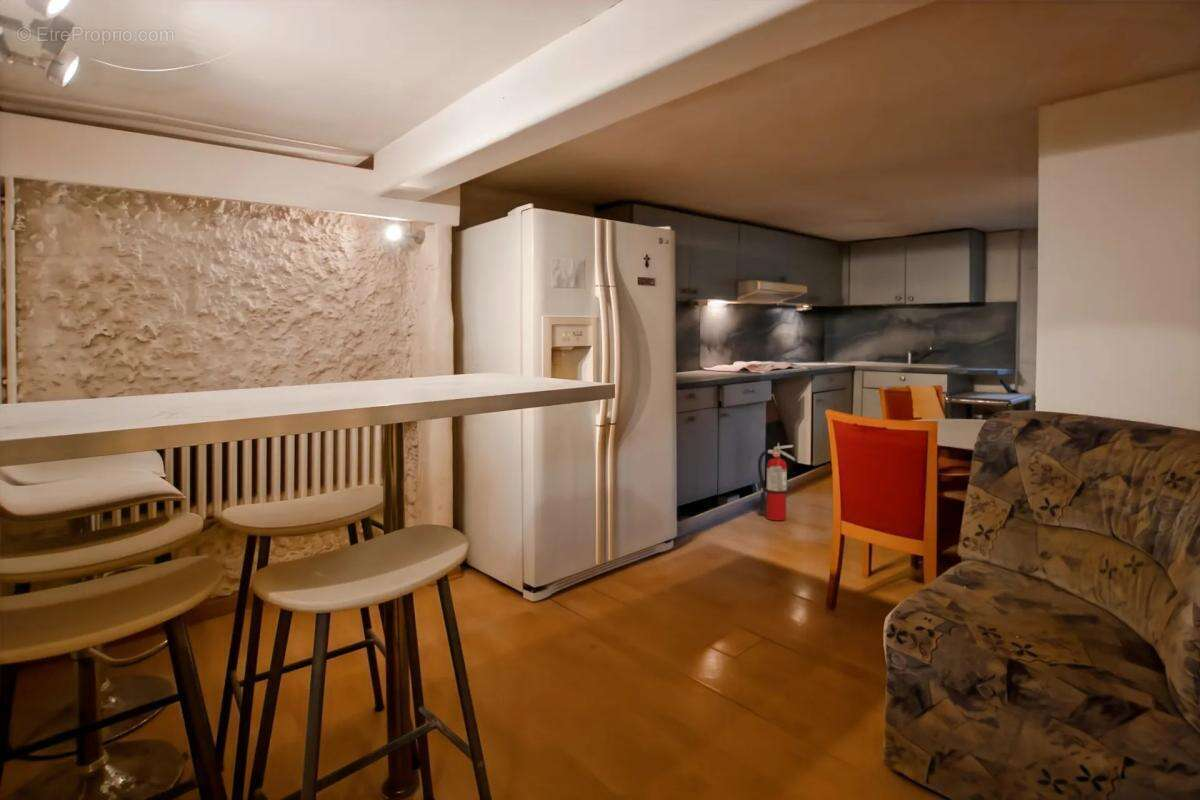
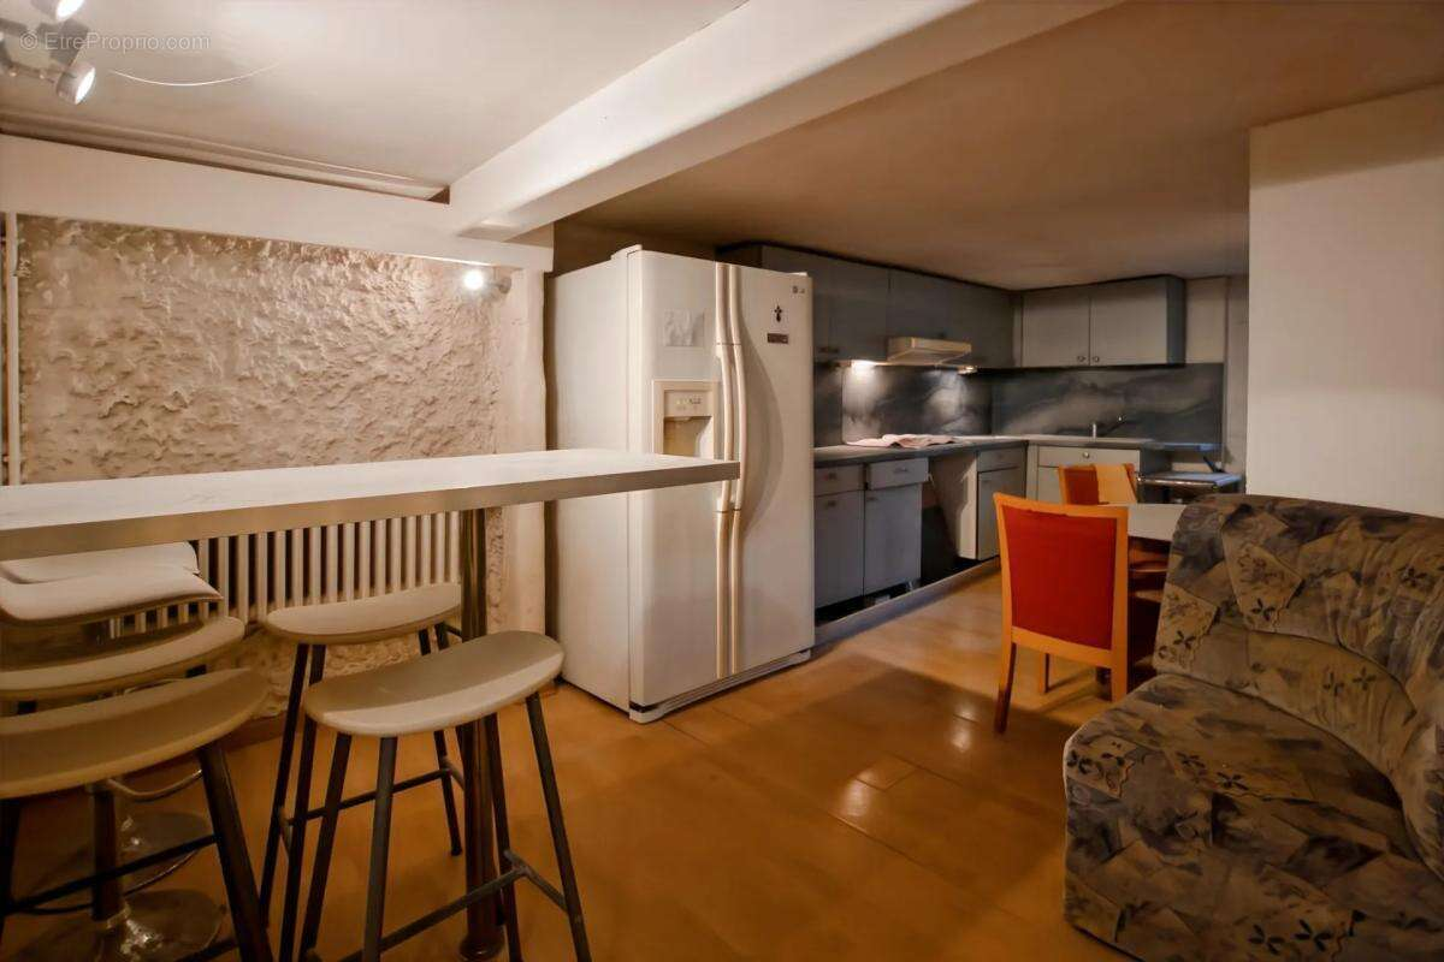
- fire extinguisher (775, 480)
